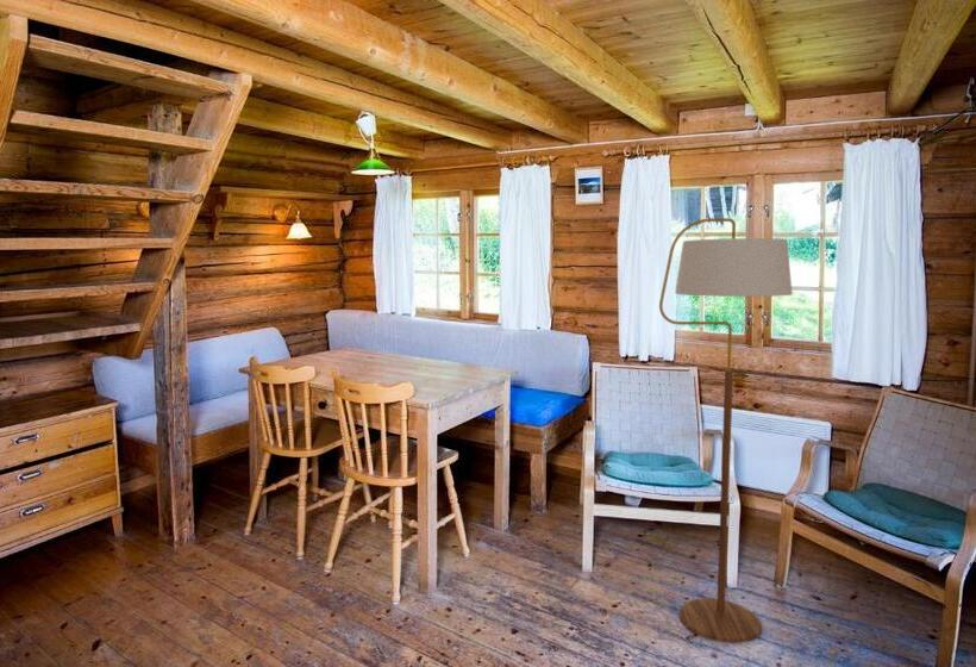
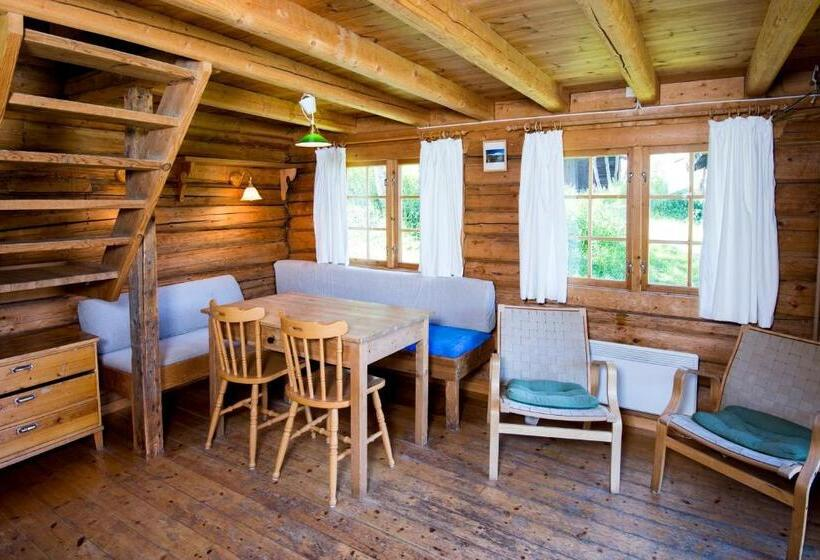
- floor lamp (724, 425)
